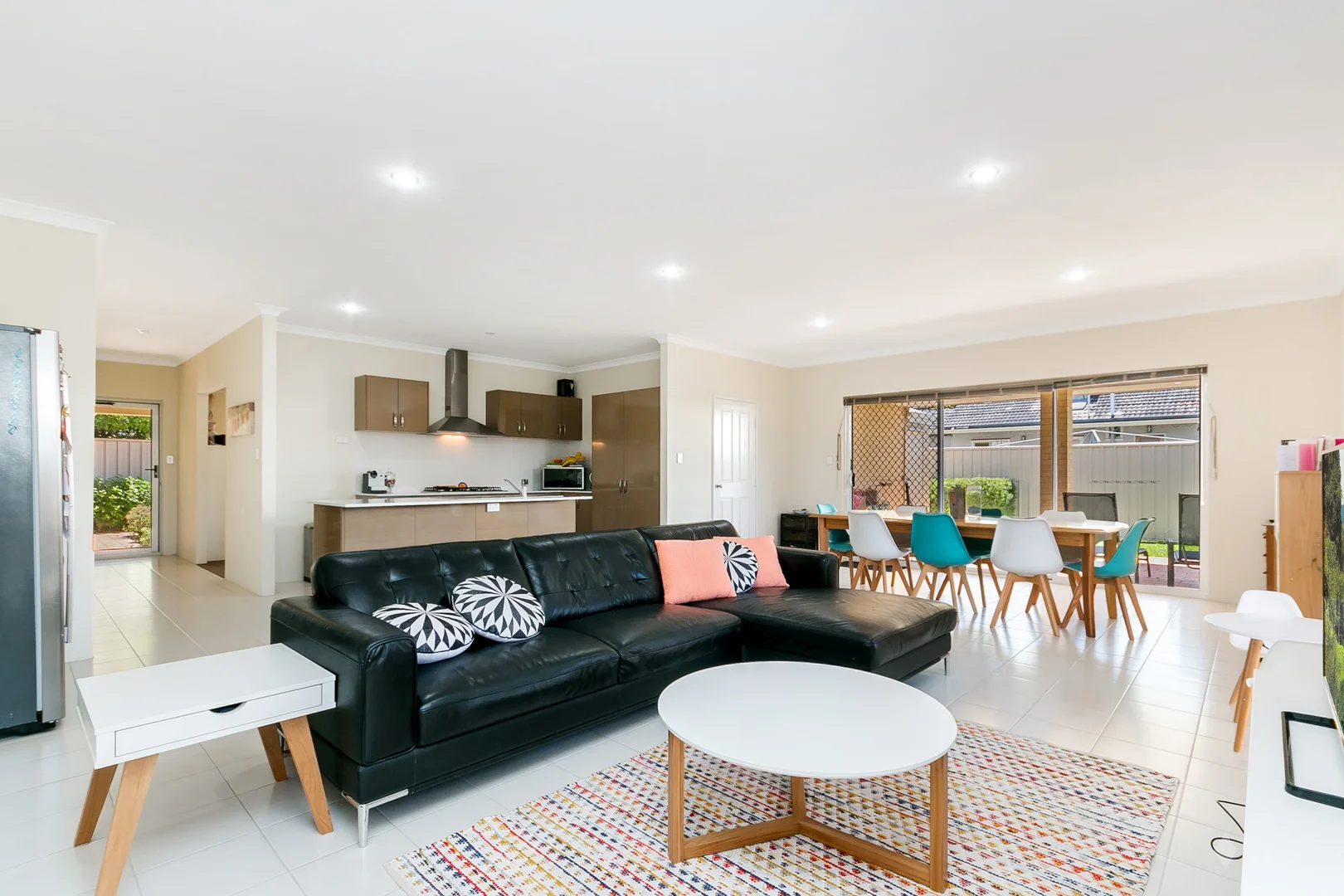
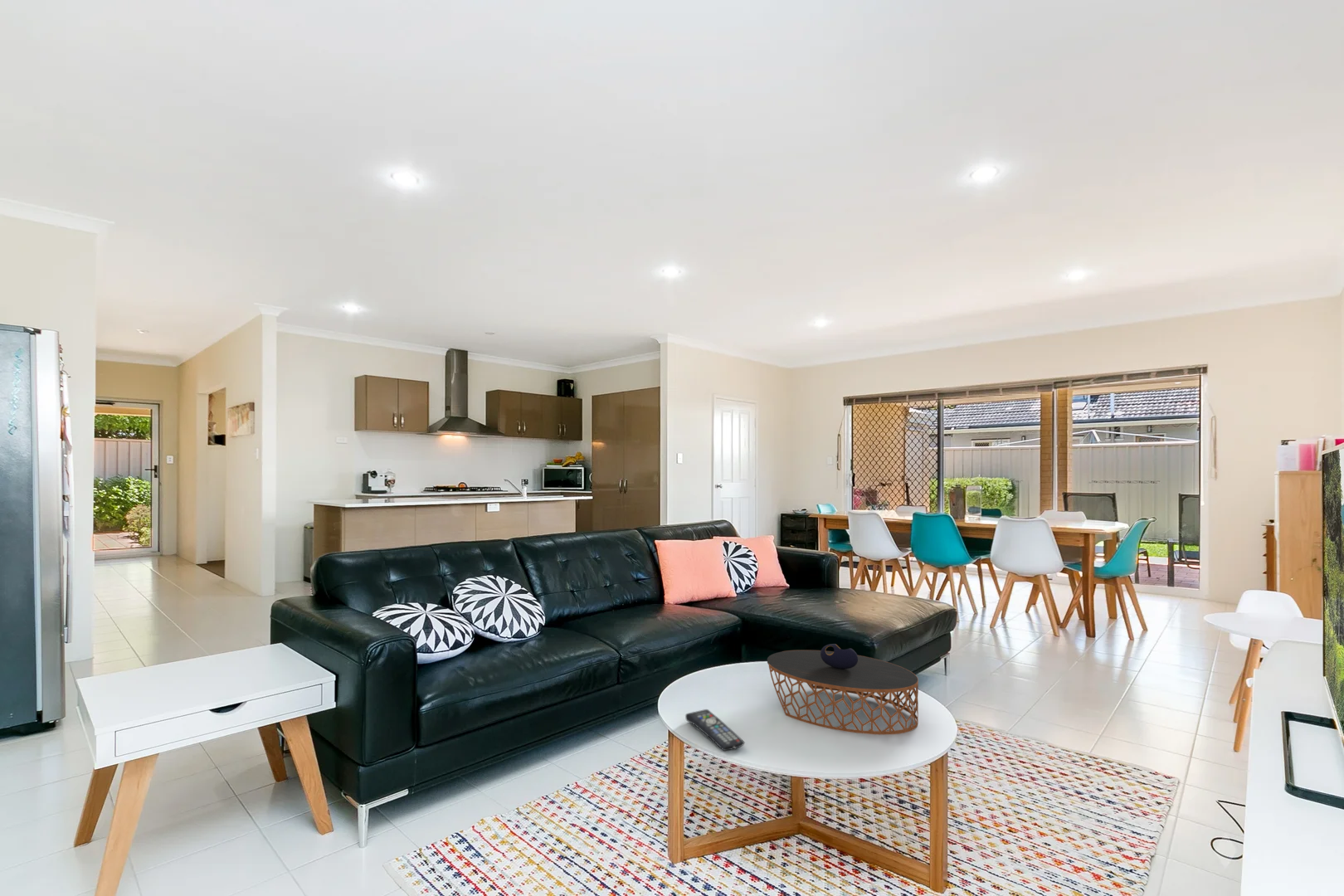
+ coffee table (839, 677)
+ remote control (713, 728)
